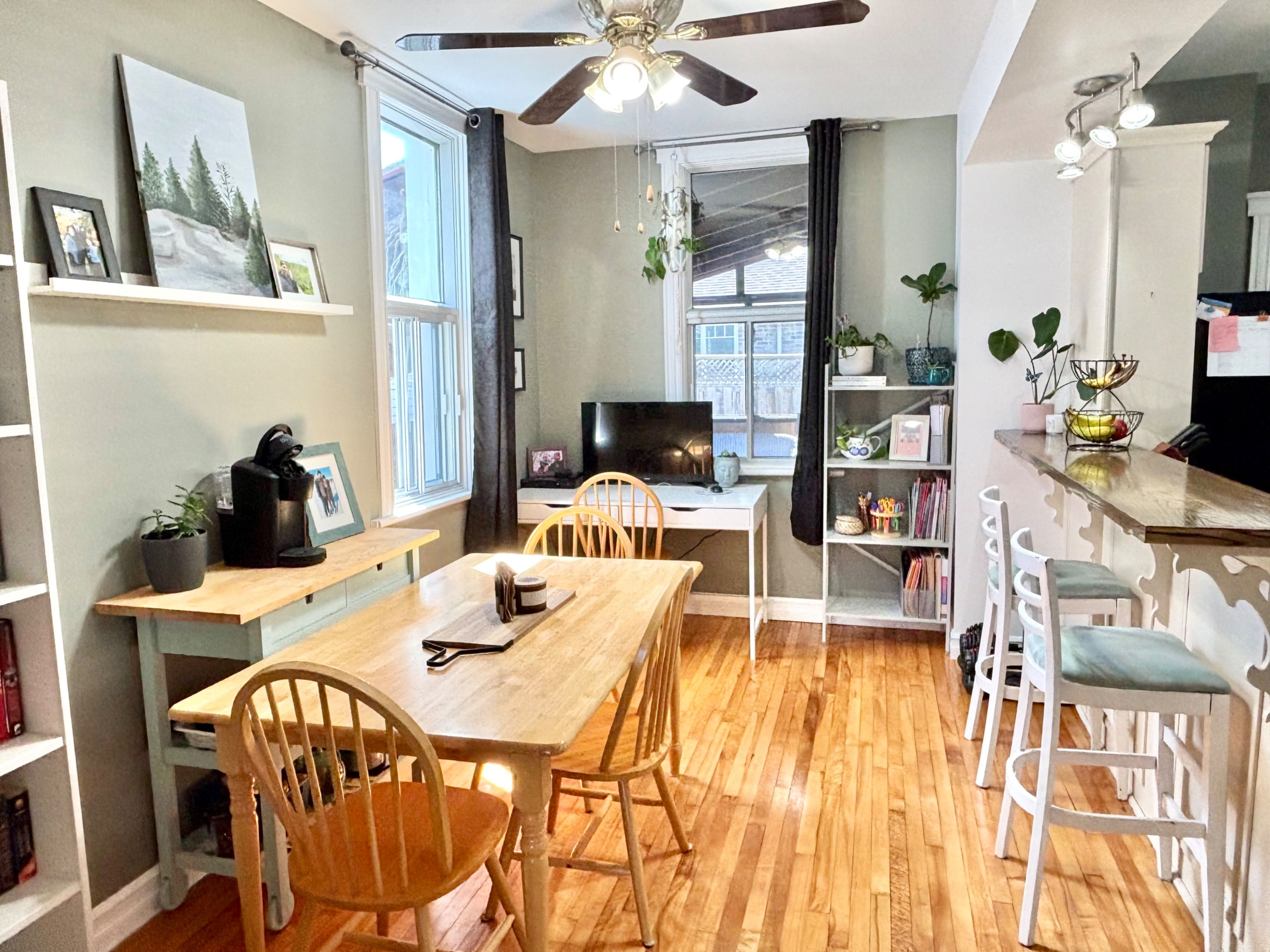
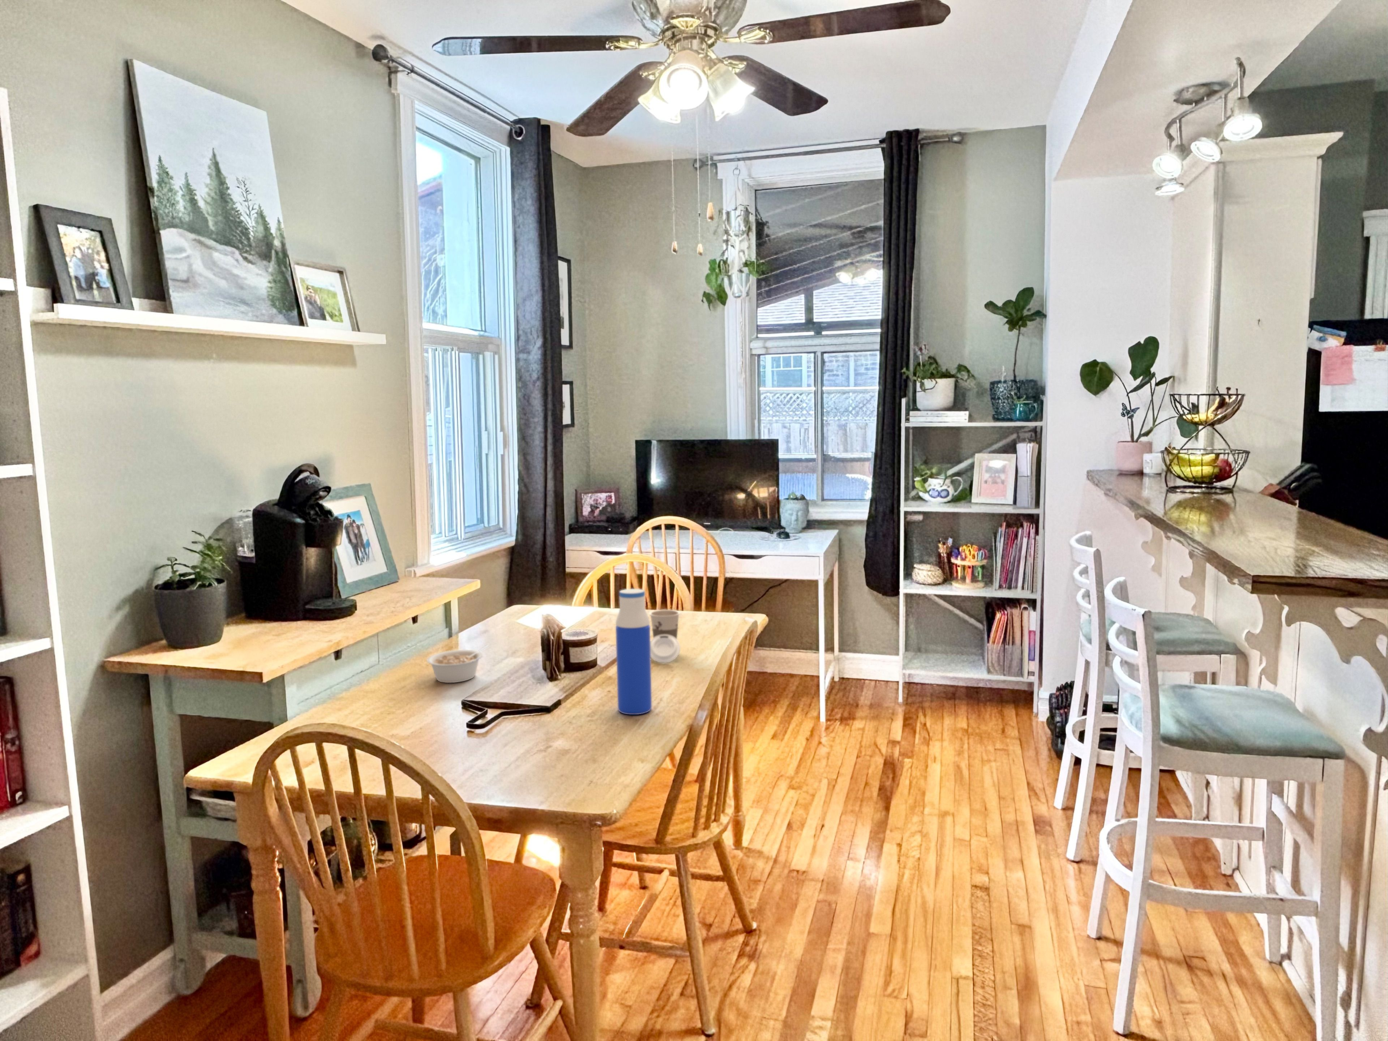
+ water bottle (633, 651)
+ cup (664, 635)
+ legume (456, 665)
